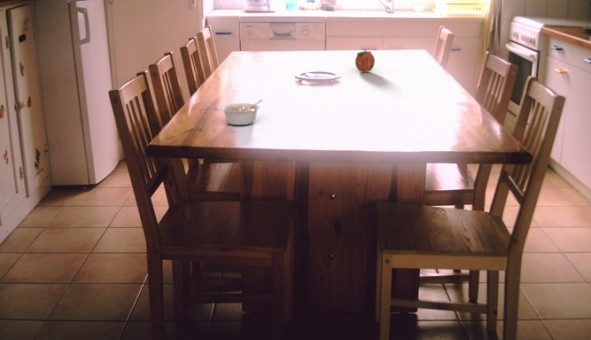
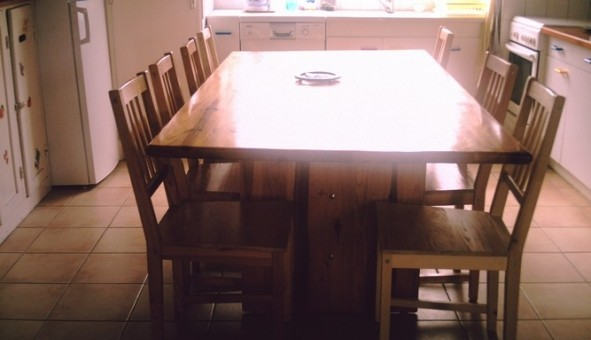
- fruit (364, 60)
- legume (241, 112)
